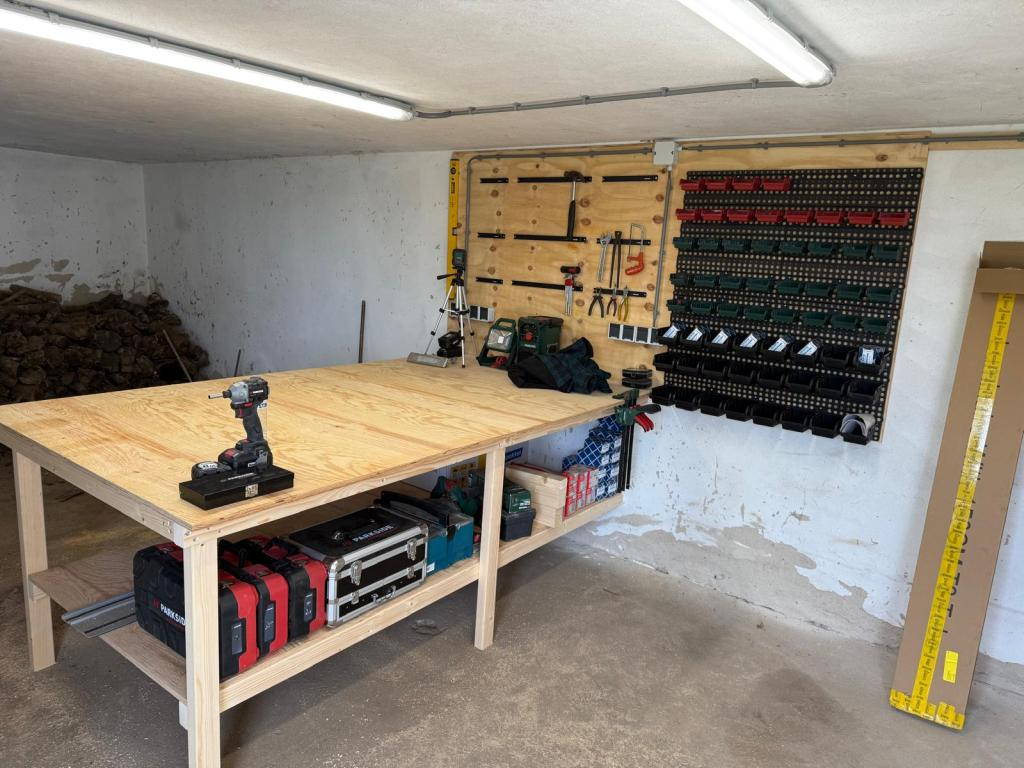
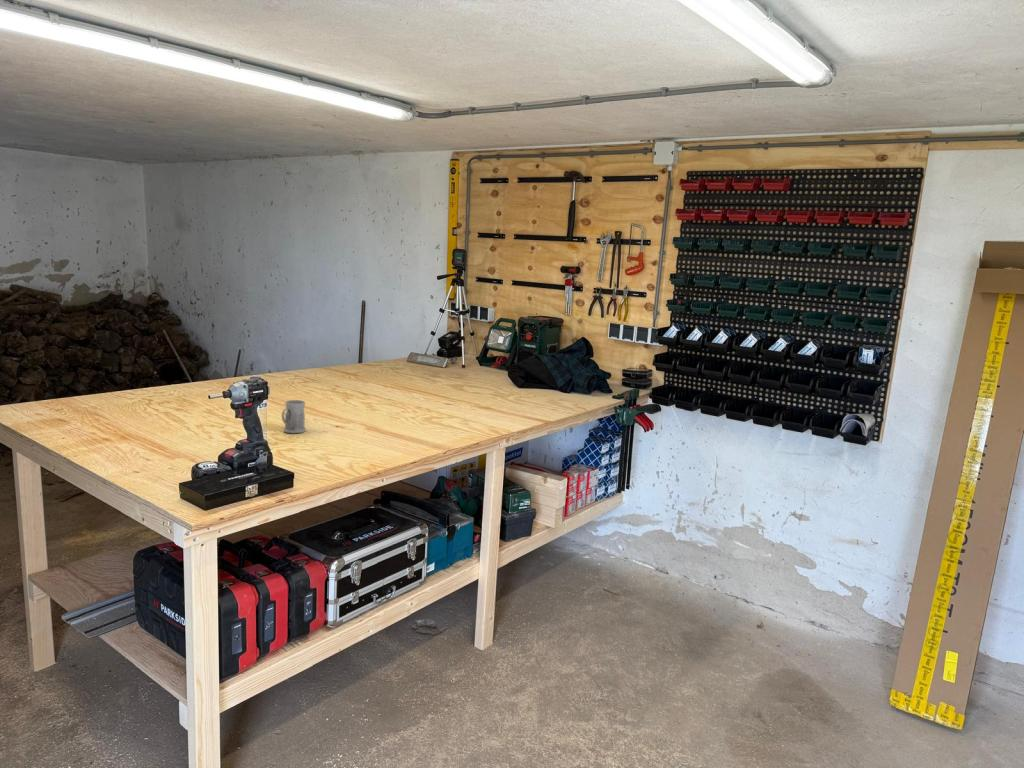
+ mug (291, 417)
